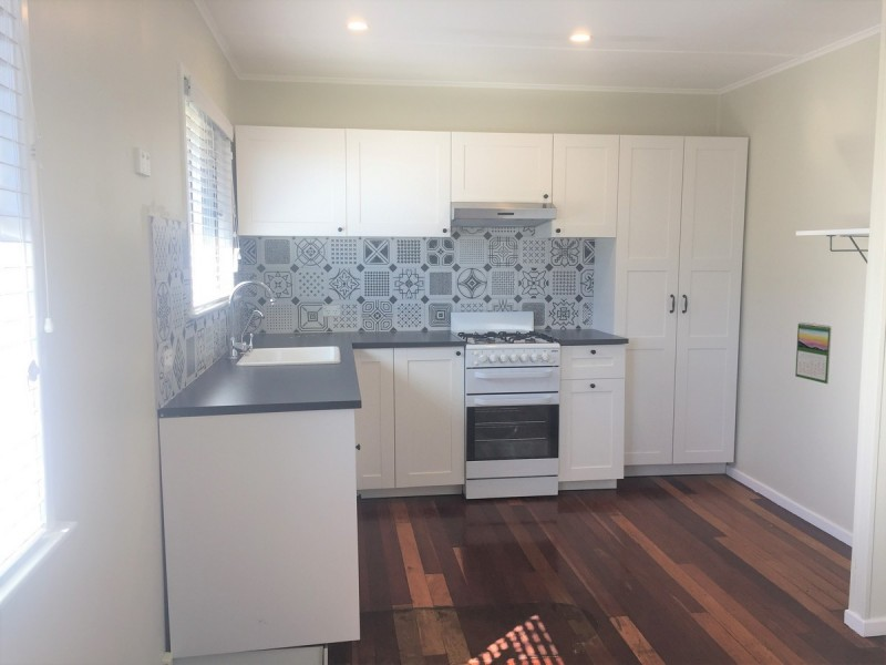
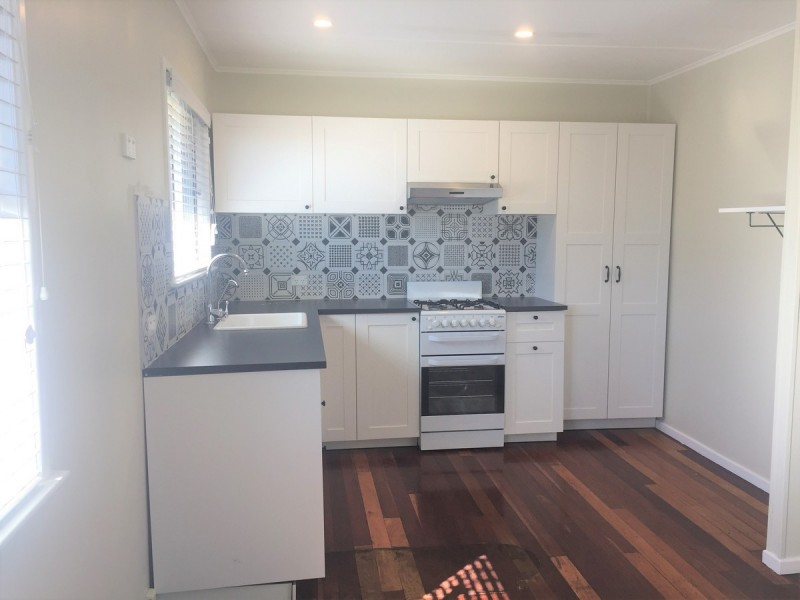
- calendar (812, 351)
